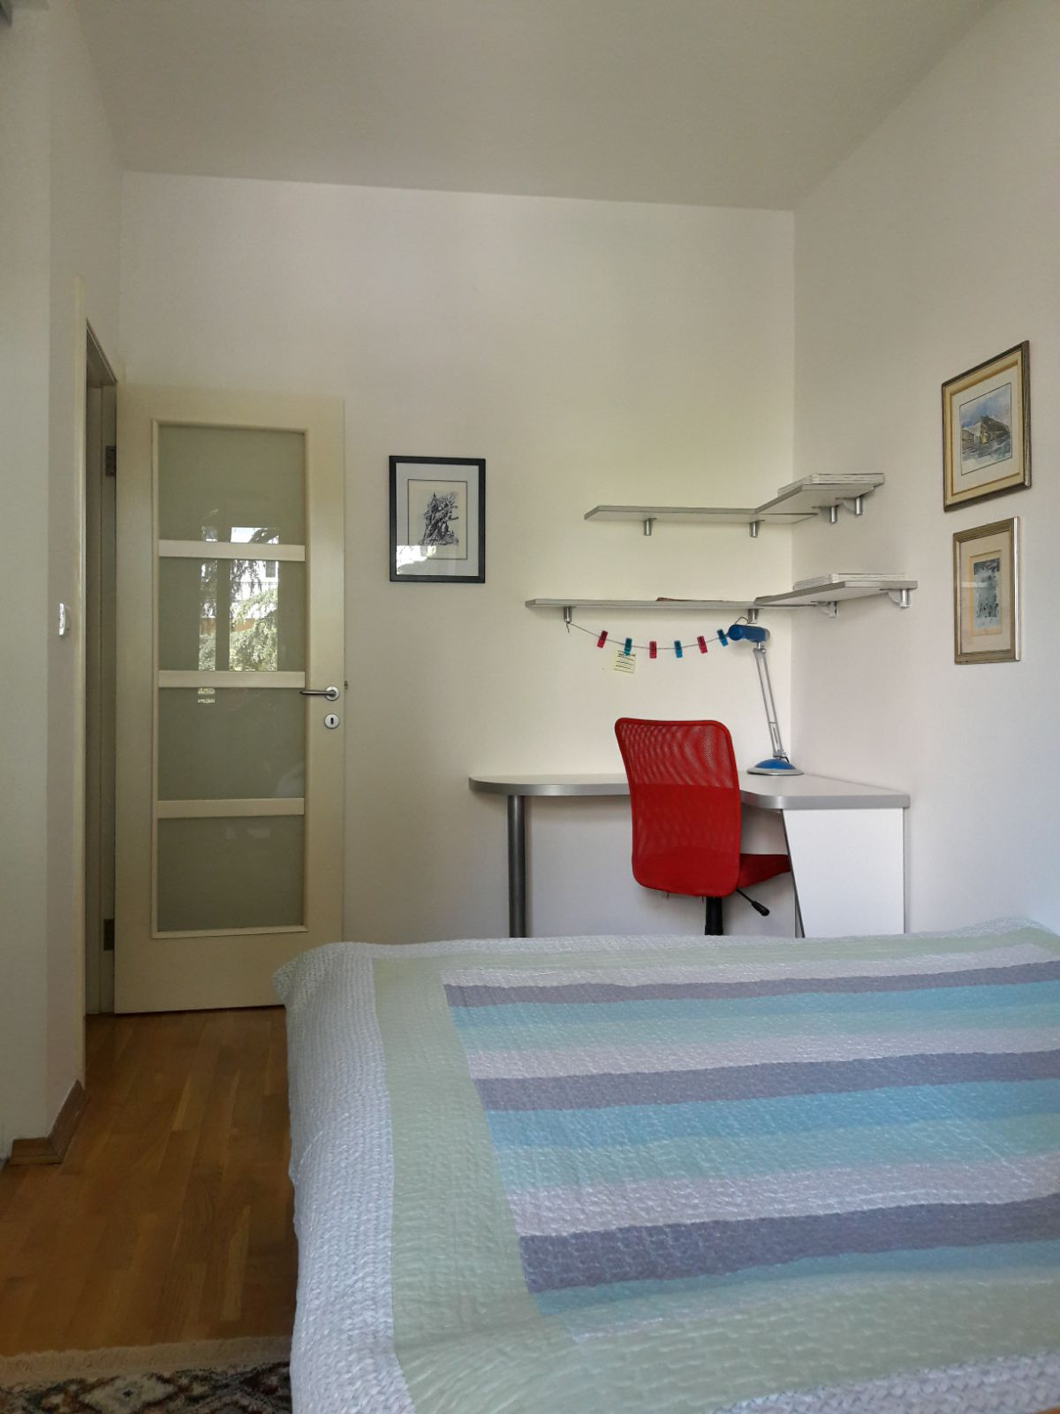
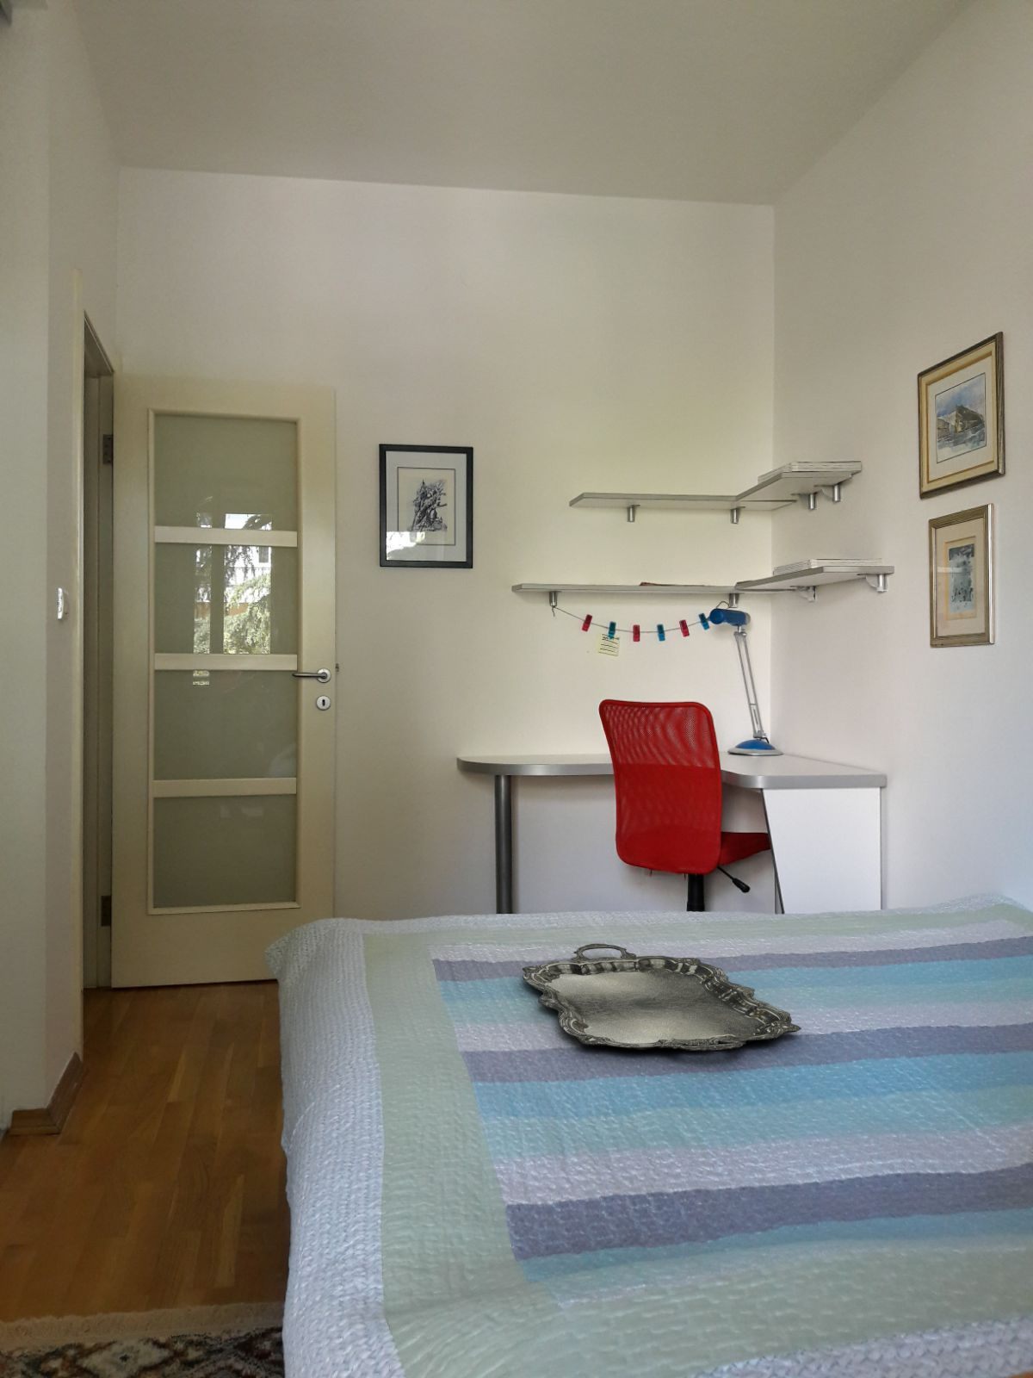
+ serving tray (648, 996)
